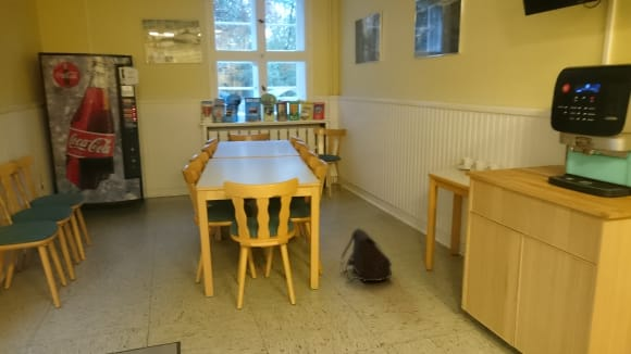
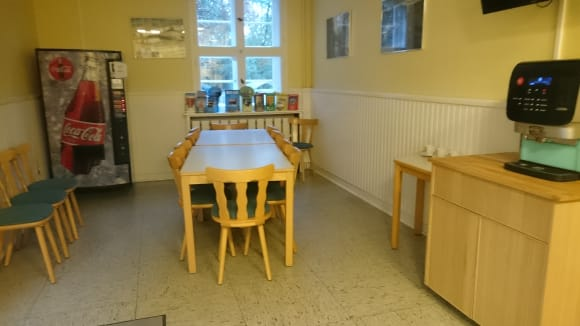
- satchel (364, 254)
